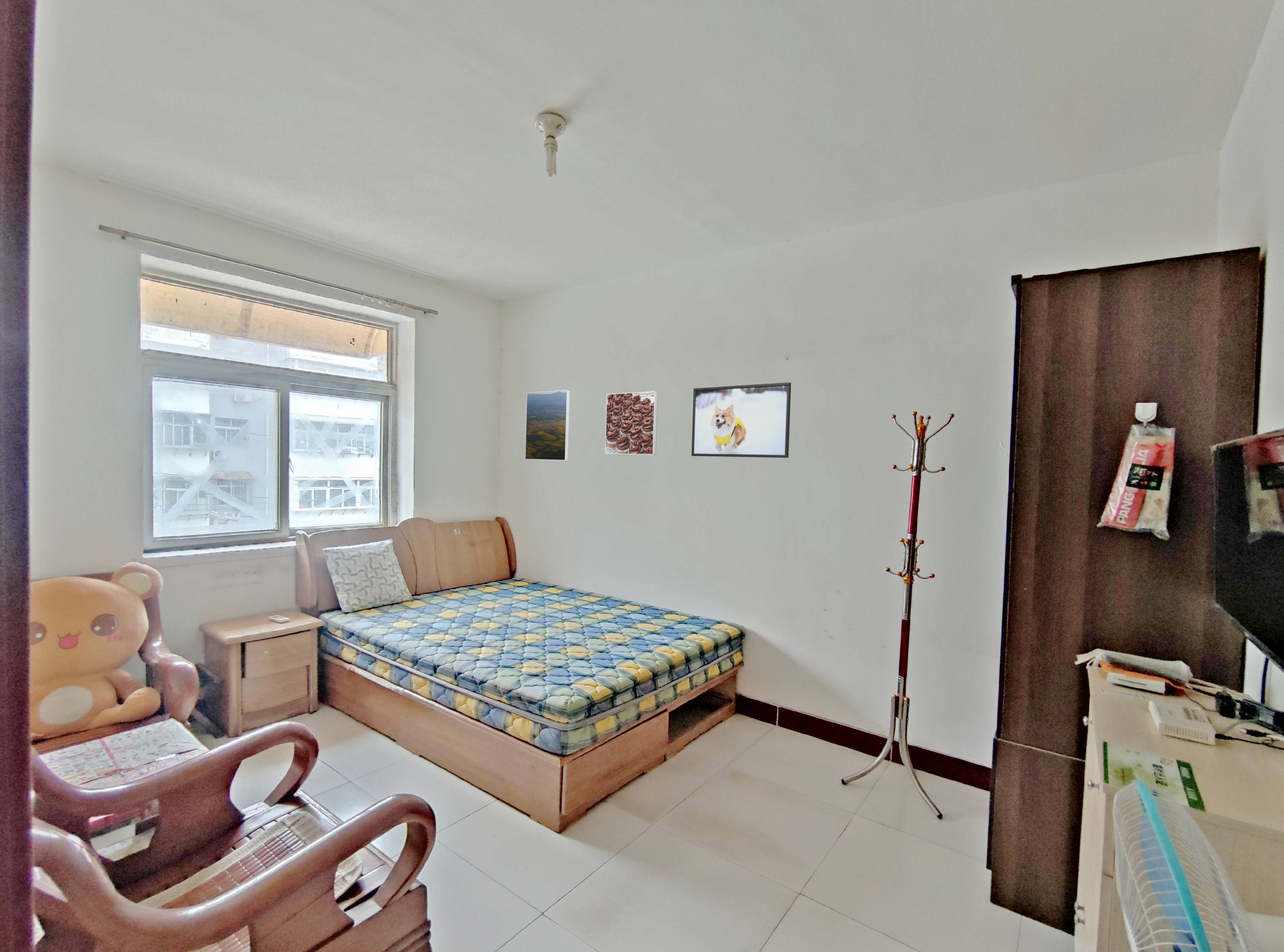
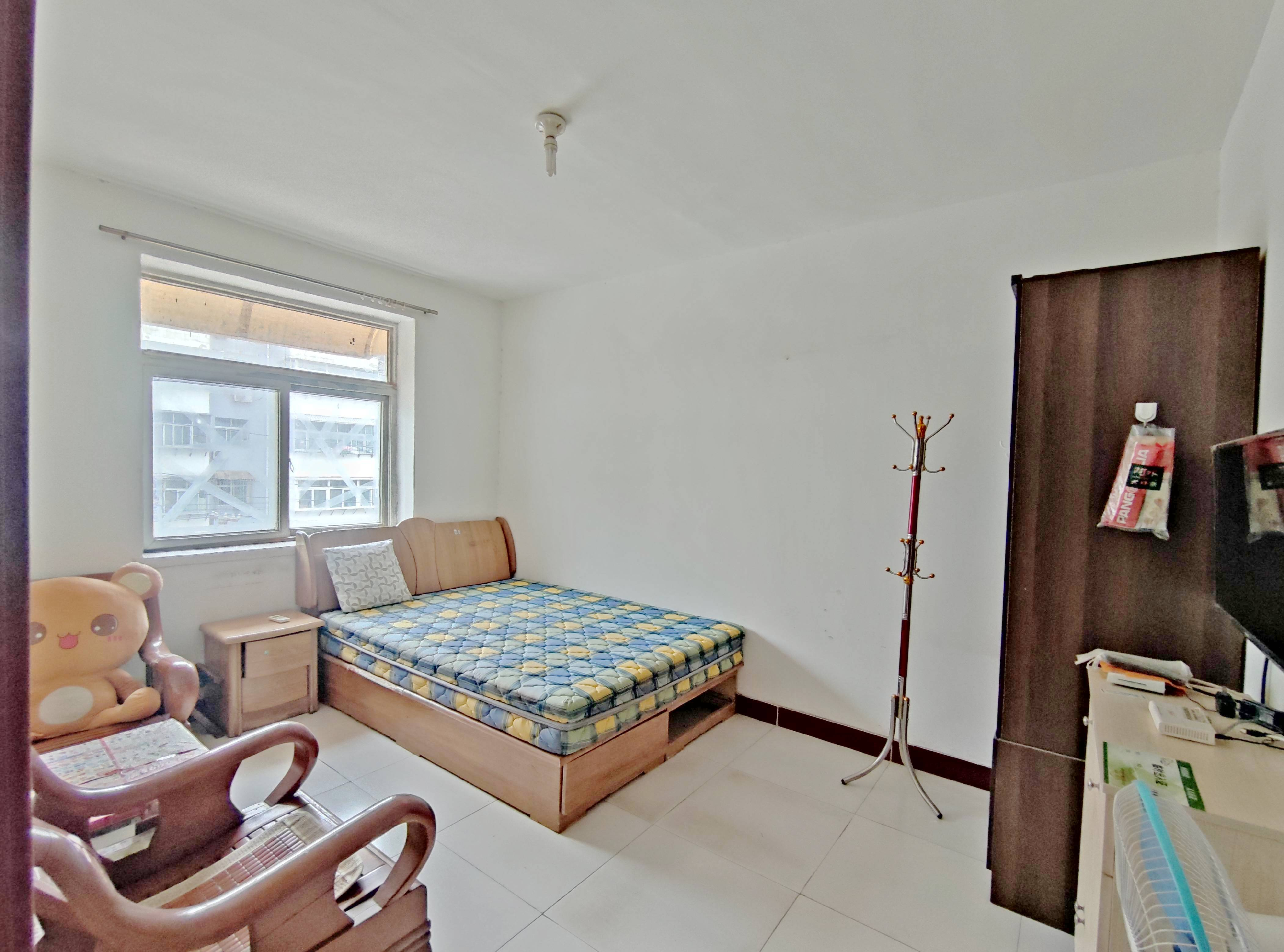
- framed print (547, 426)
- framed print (630, 423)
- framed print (739, 421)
